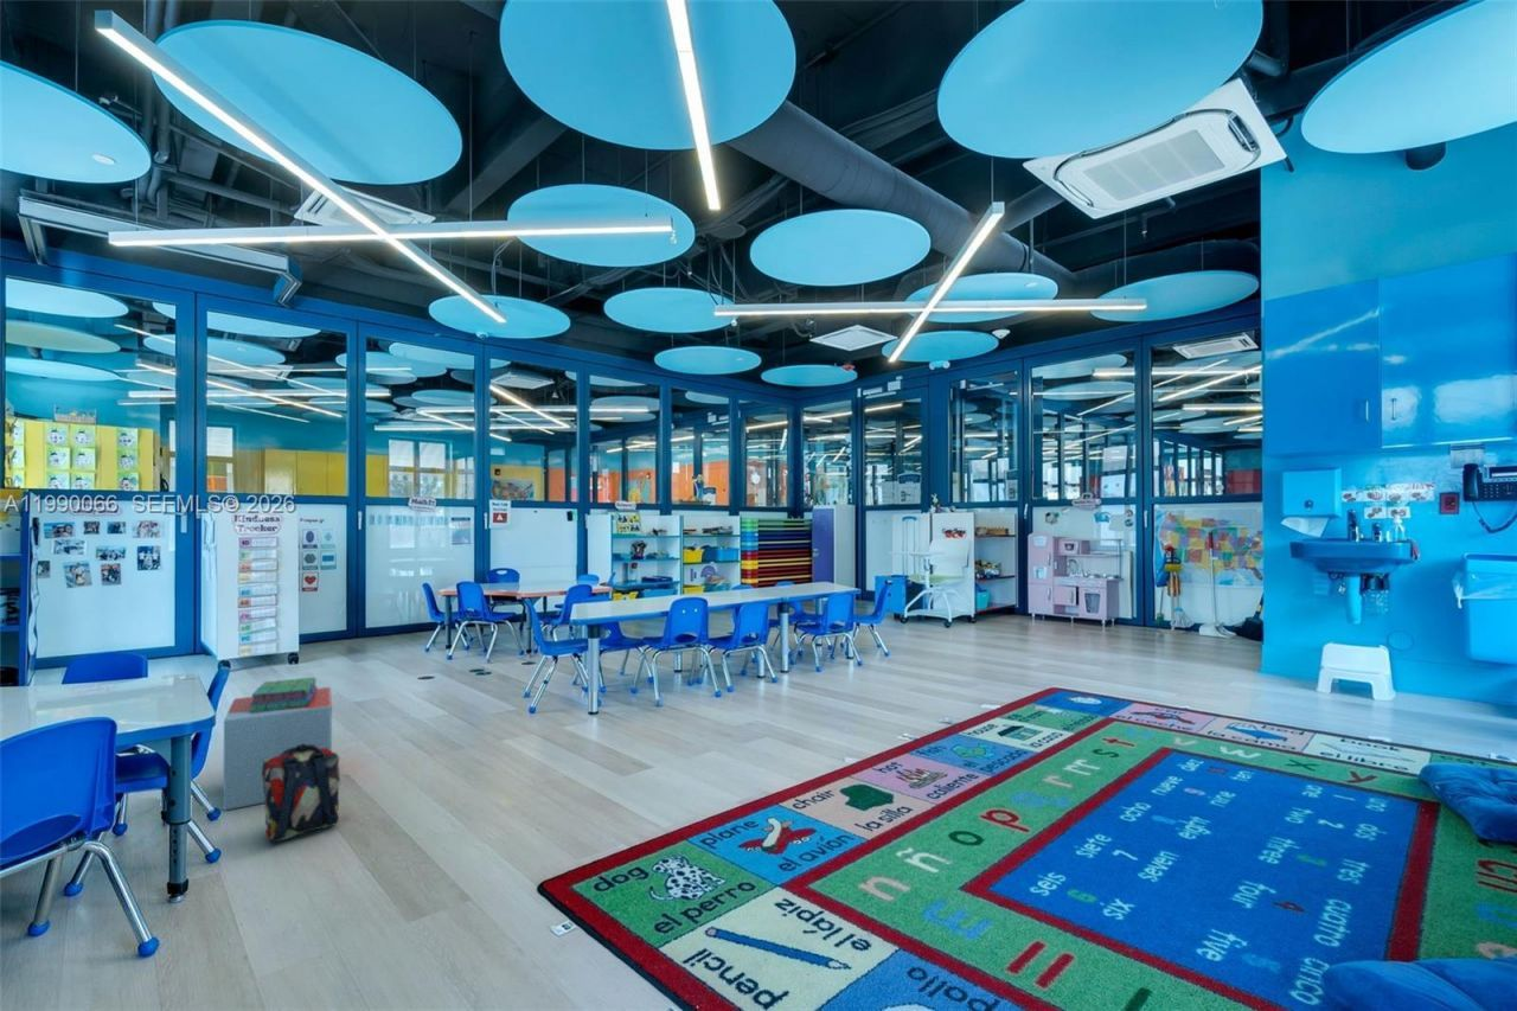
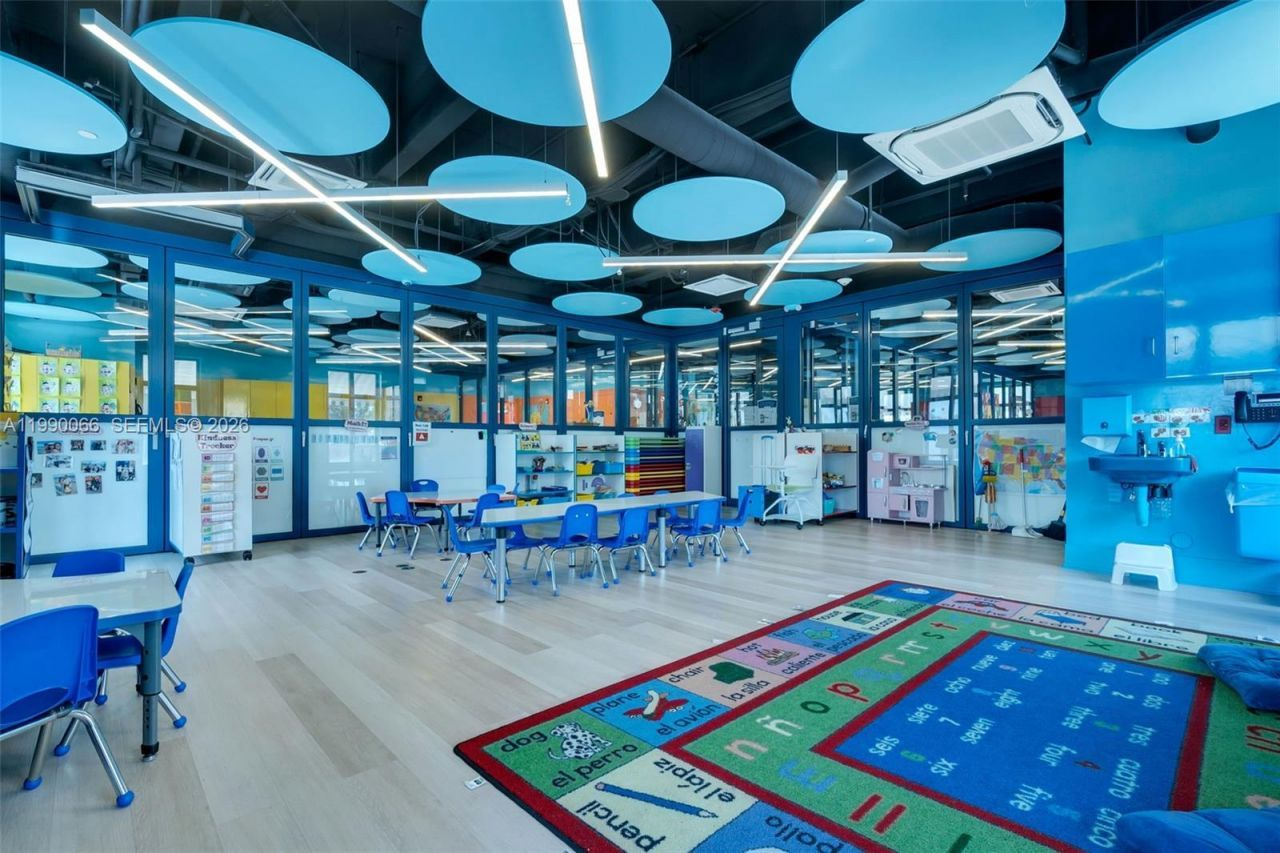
- stack of books (284, 692)
- backpack (302, 787)
- stool (281, 743)
